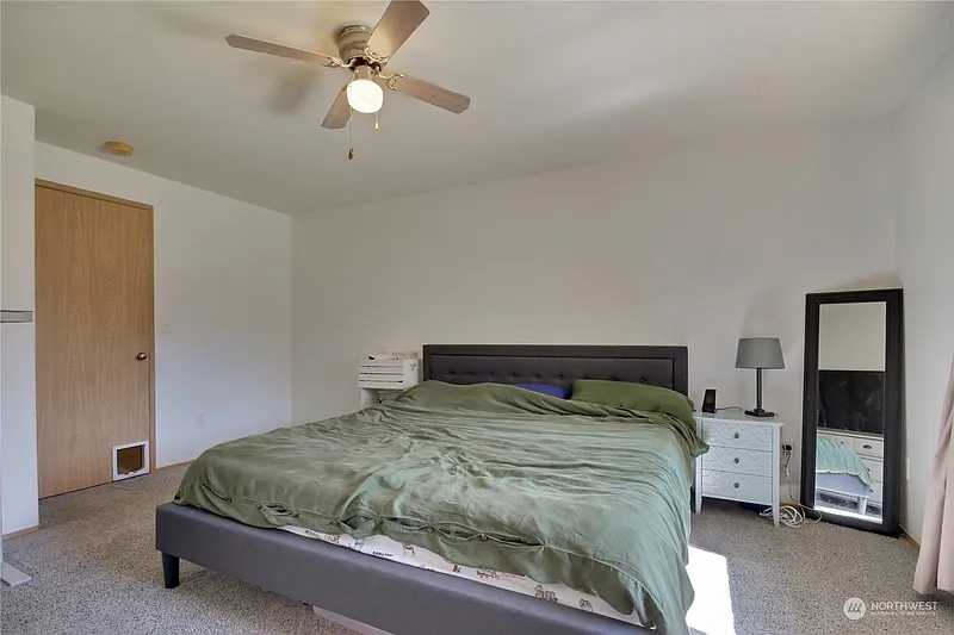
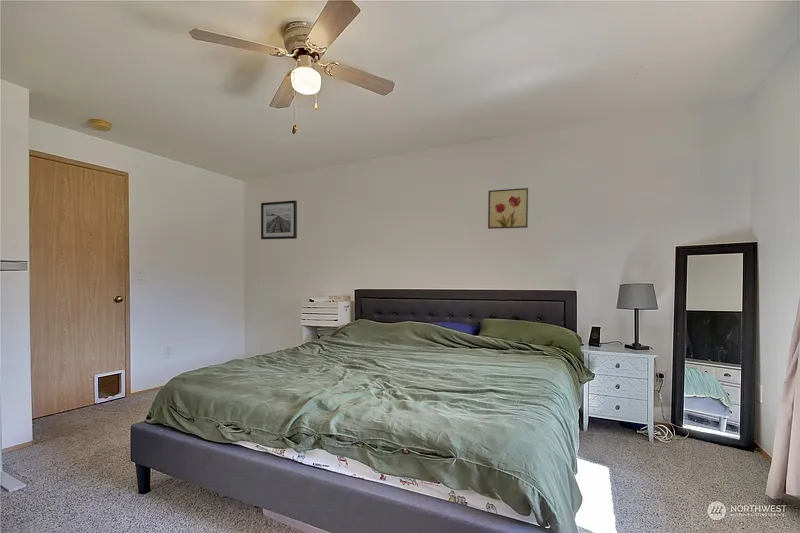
+ wall art (507, 208)
+ wall art (278, 220)
